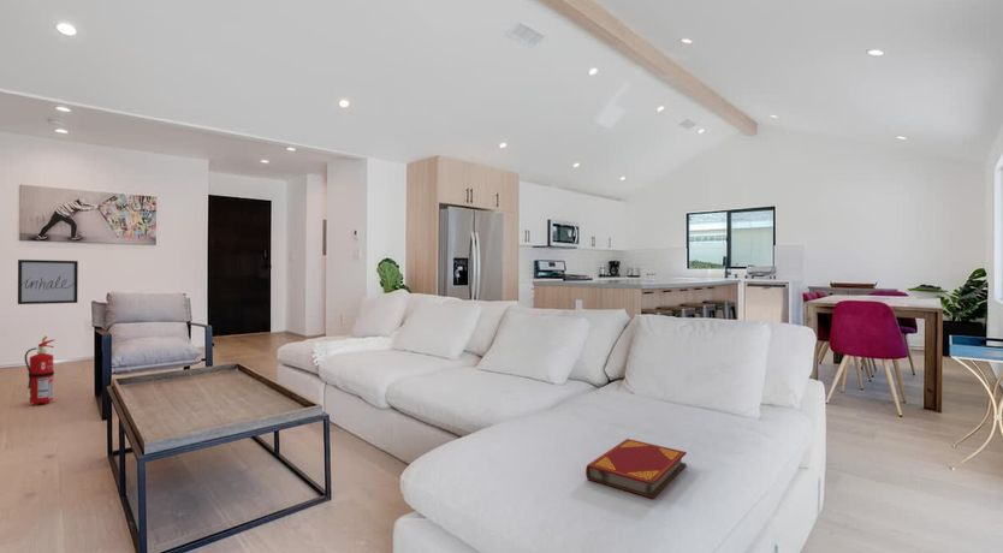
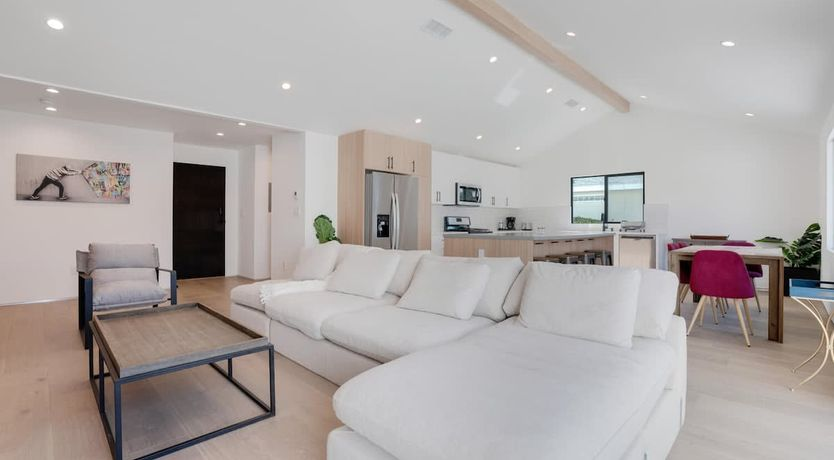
- fire extinguisher (38, 370)
- hardback book (637, 464)
- wall art (48, 281)
